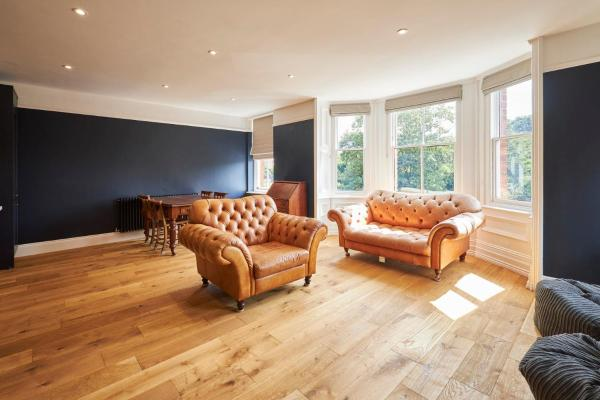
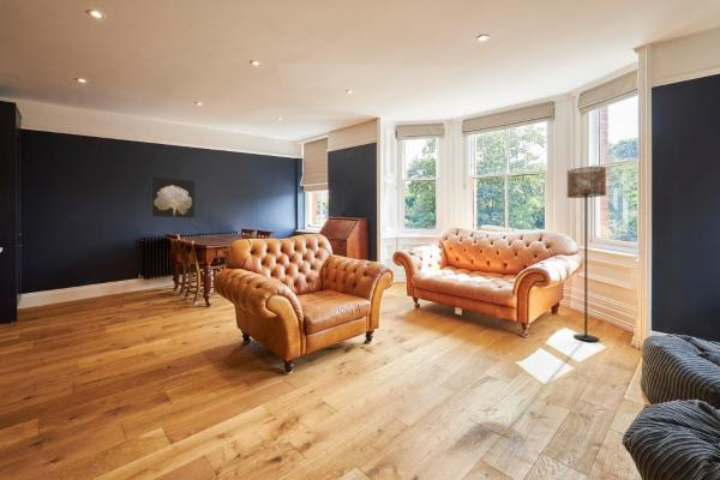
+ wall art (174, 198)
+ floor lamp (586, 253)
